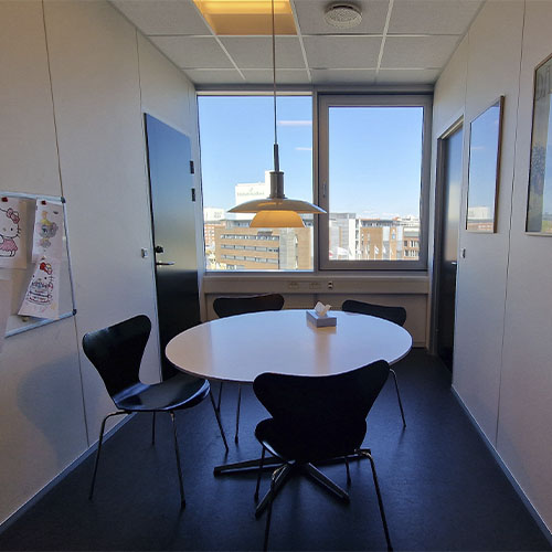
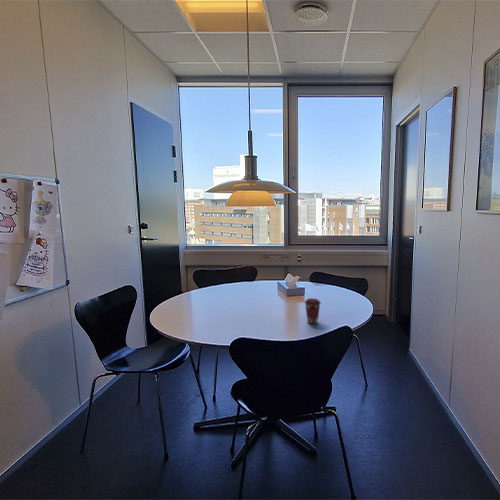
+ coffee cup (312, 311)
